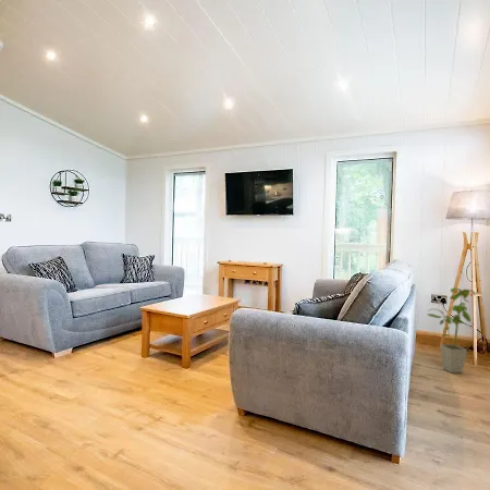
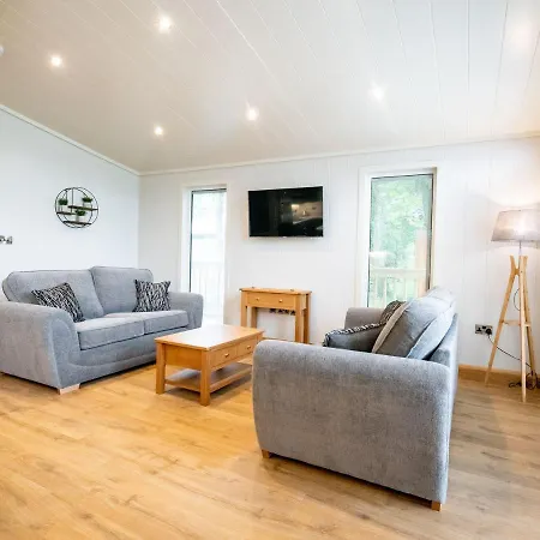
- house plant (455, 328)
